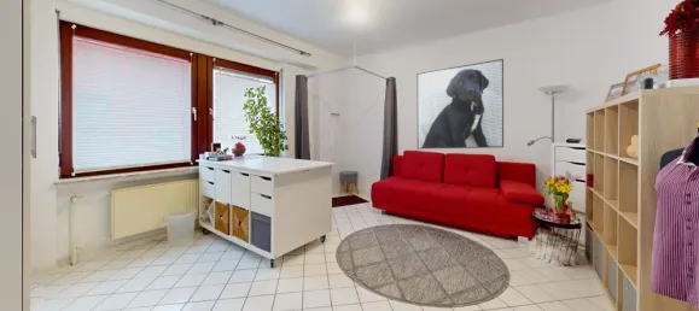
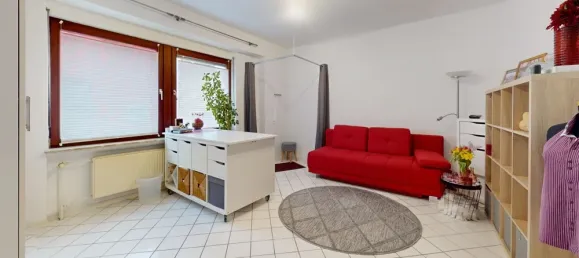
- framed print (456, 107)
